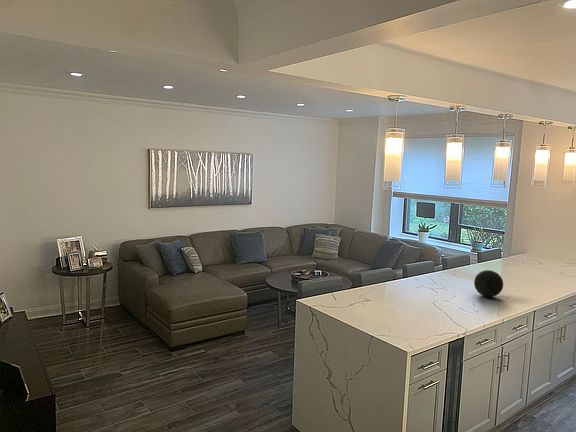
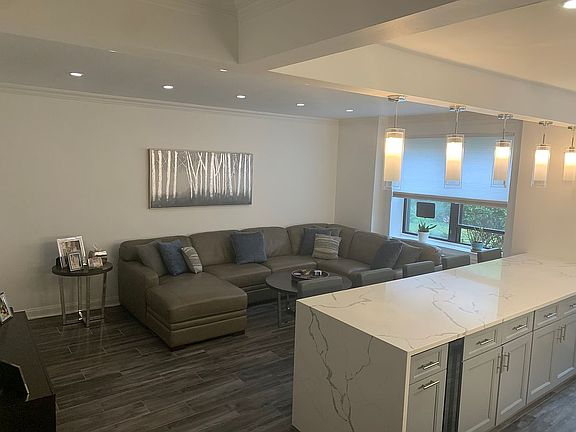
- decorative orb (488, 283)
